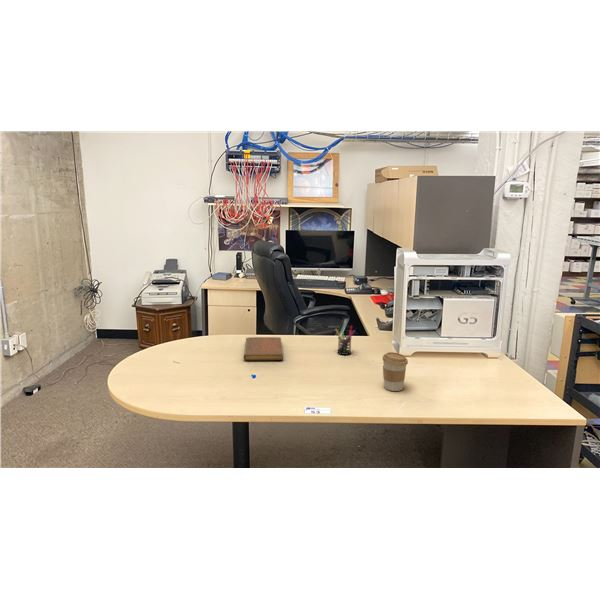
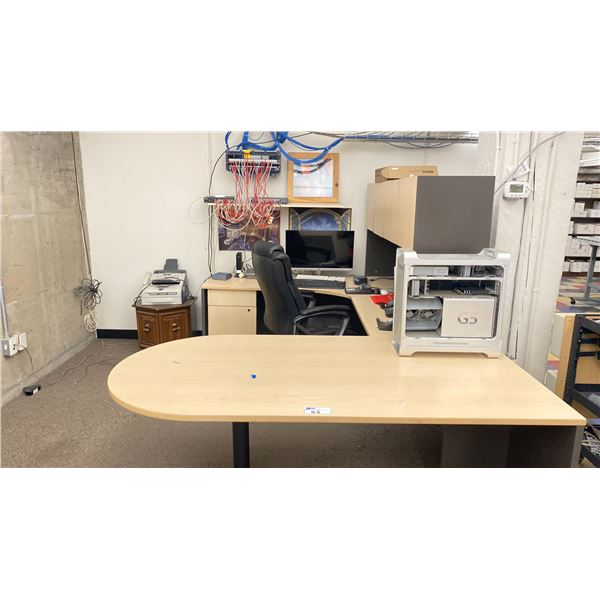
- pen holder (344, 339)
- notebook (263, 347)
- coffee cup (394, 371)
